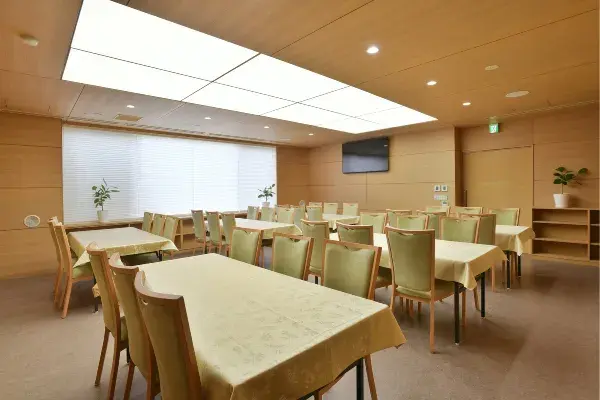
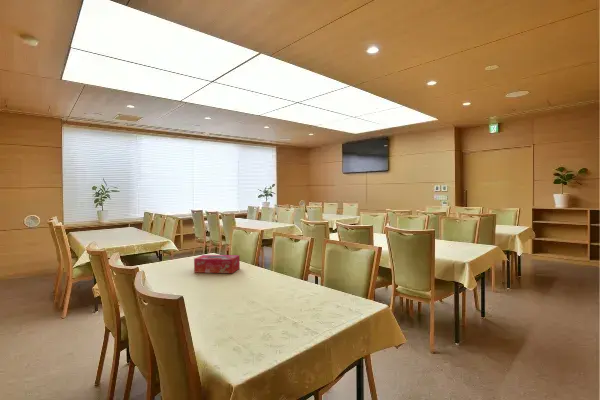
+ tissue box (217, 263)
